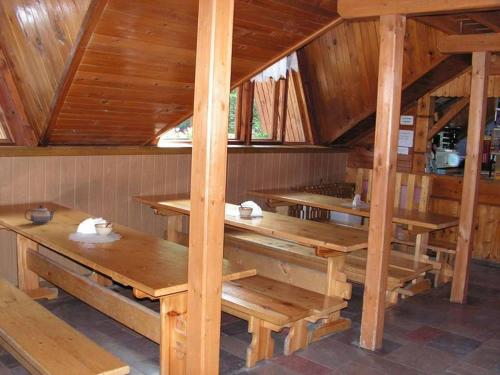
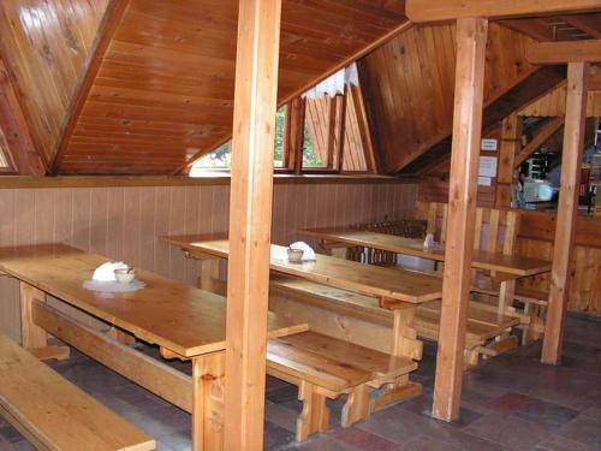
- teapot (40, 214)
